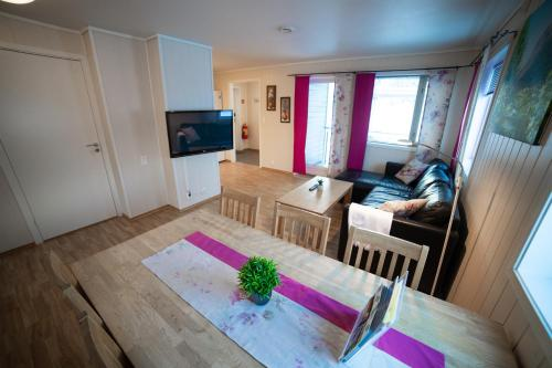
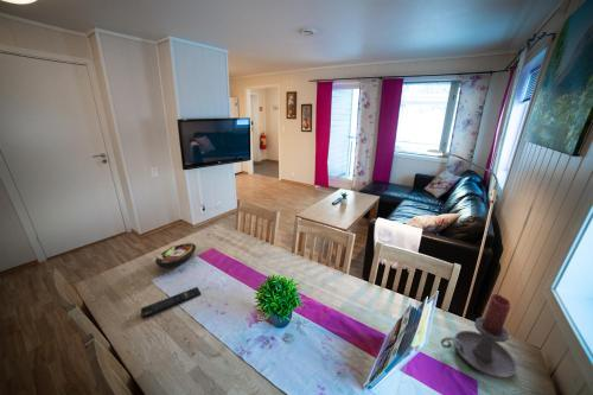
+ remote control (172, 301)
+ candle holder (483, 327)
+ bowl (177, 256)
